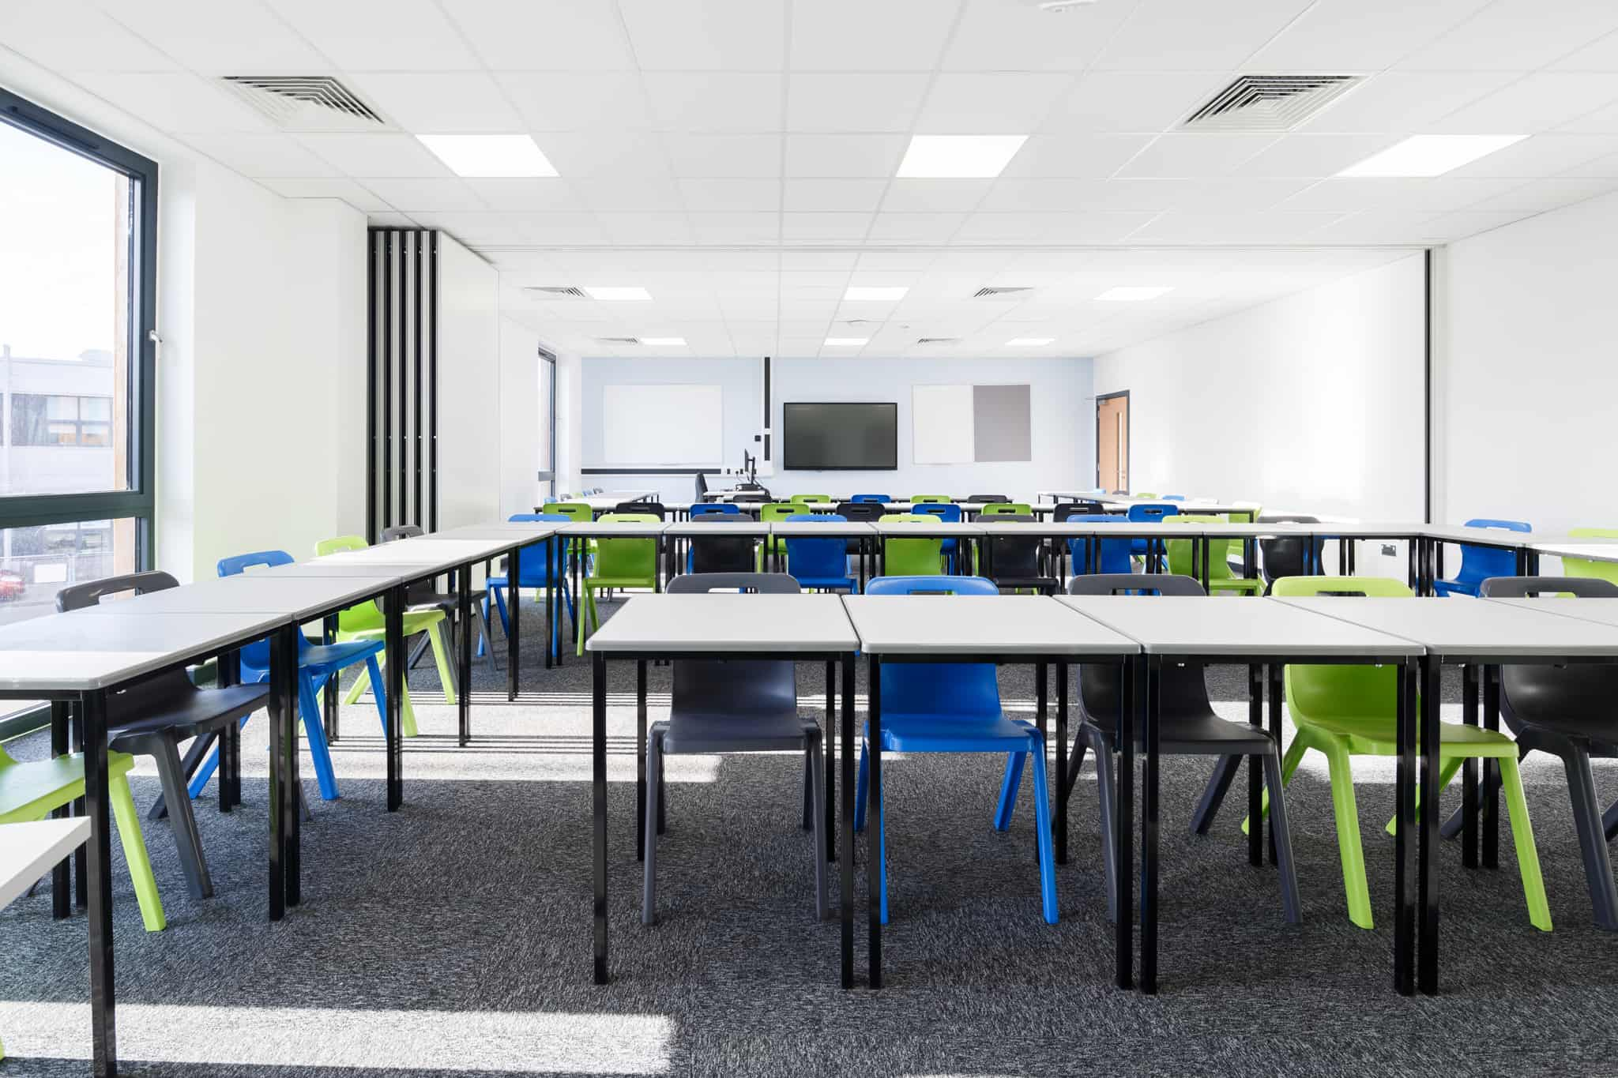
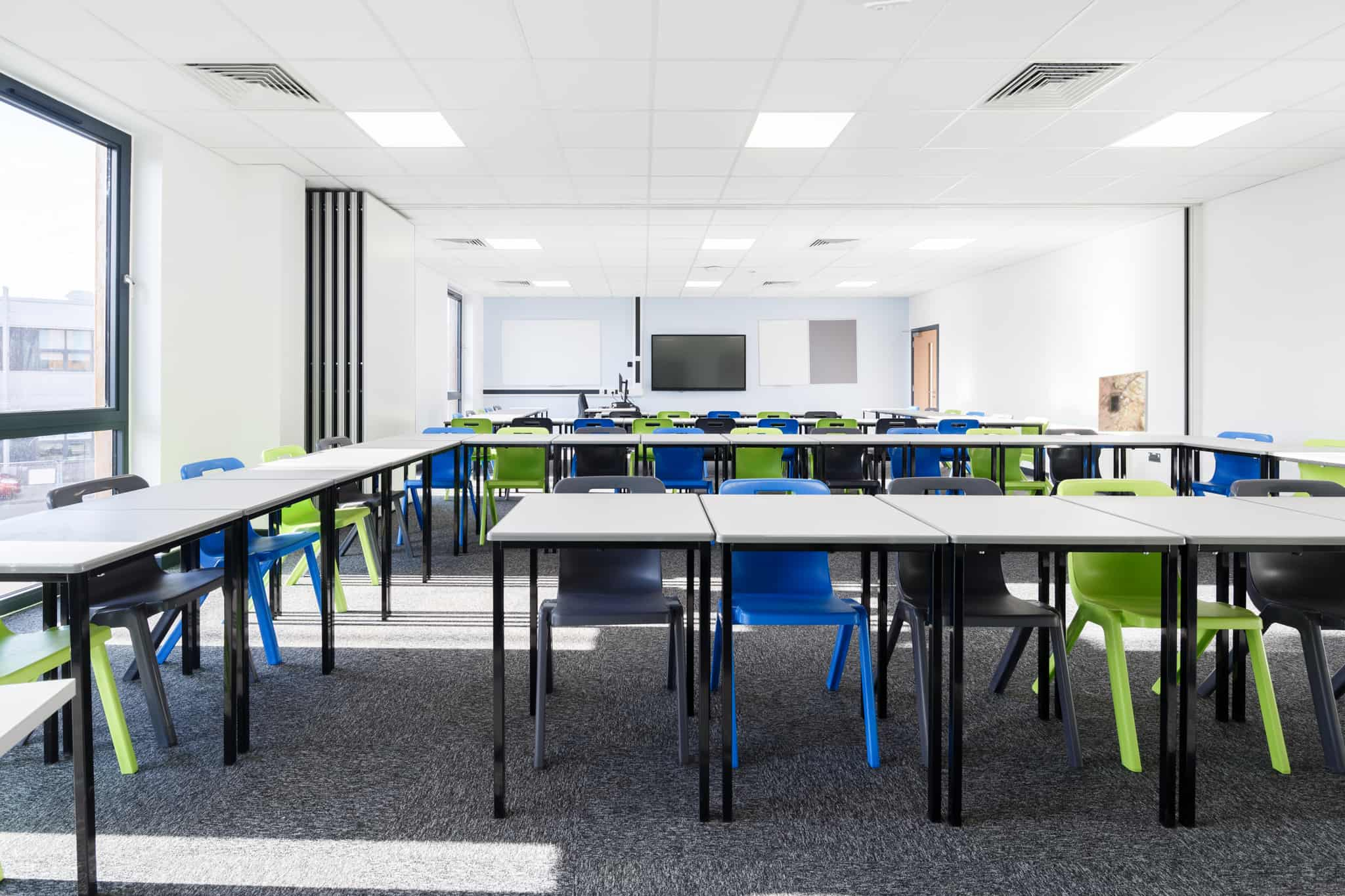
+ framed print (1122, 402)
